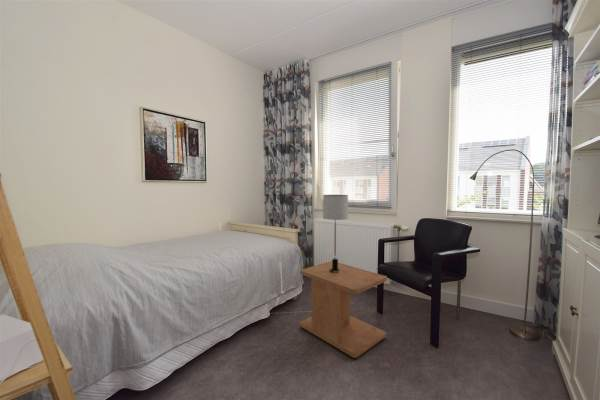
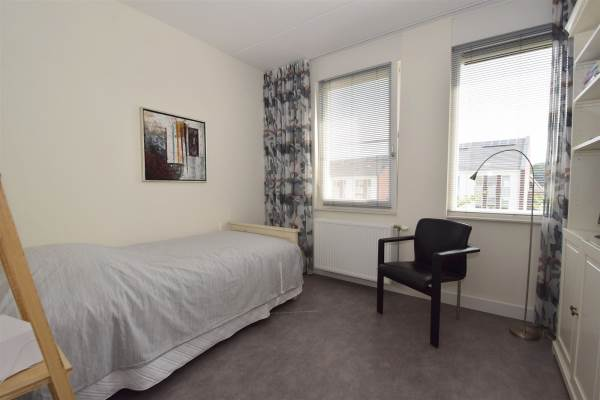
- table lamp (335, 232)
- side table (341, 303)
